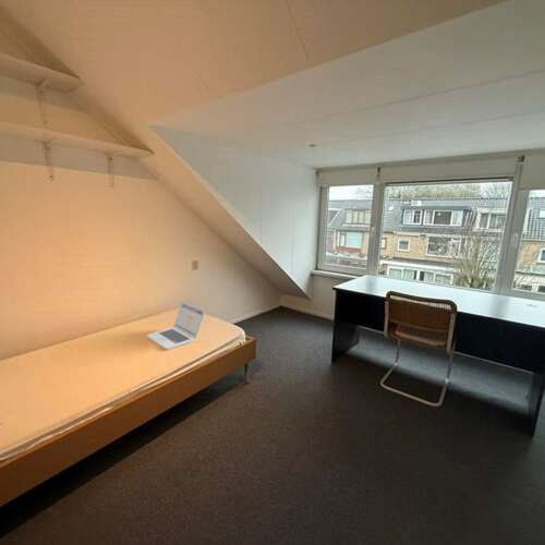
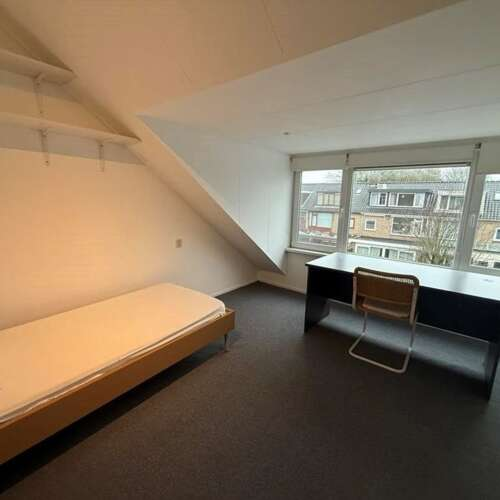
- laptop (175, 323)
